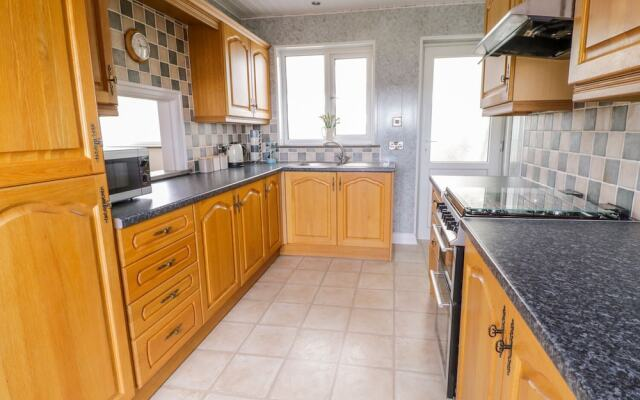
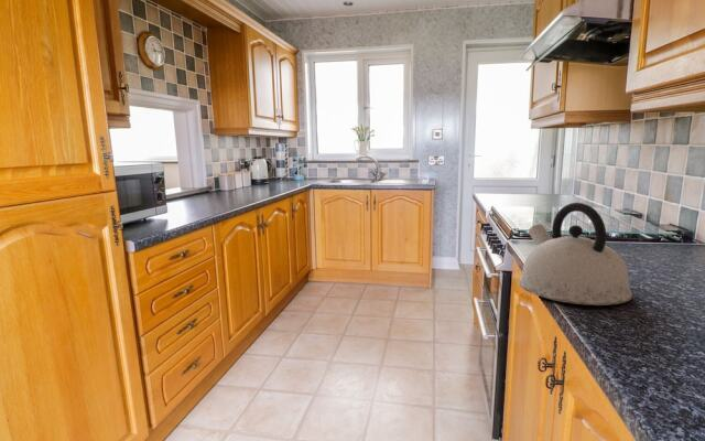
+ kettle (571, 245)
